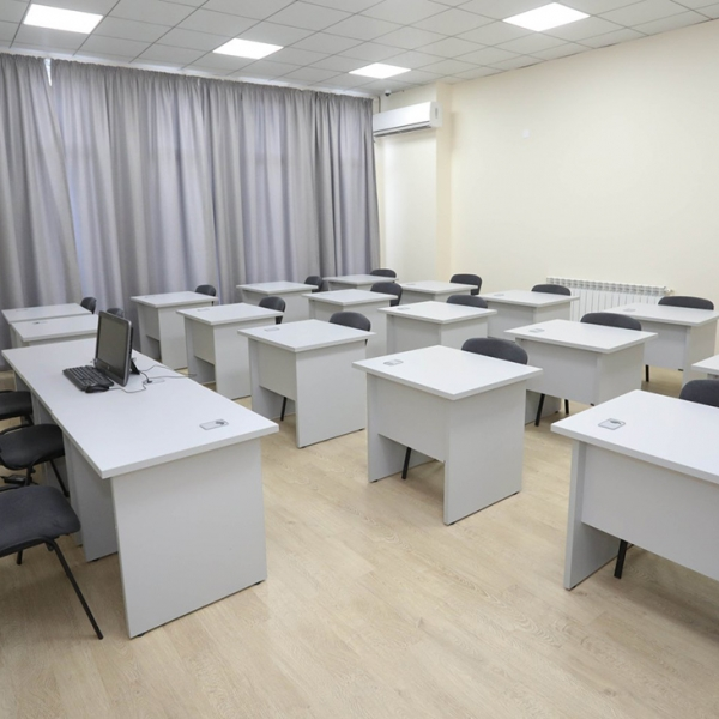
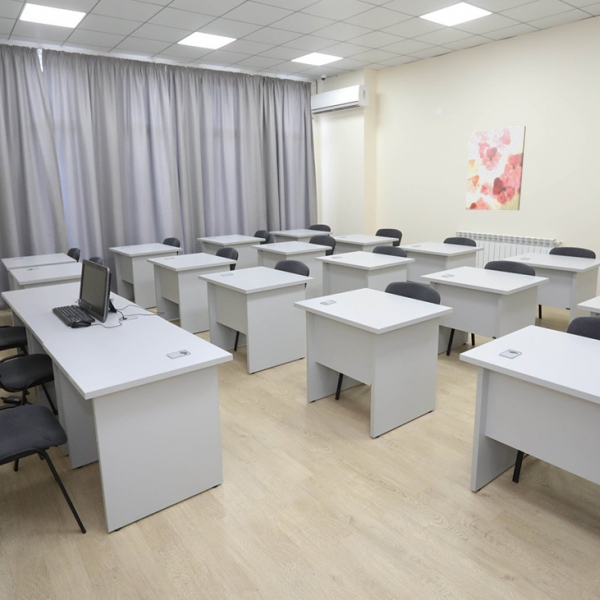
+ wall art (494, 170)
